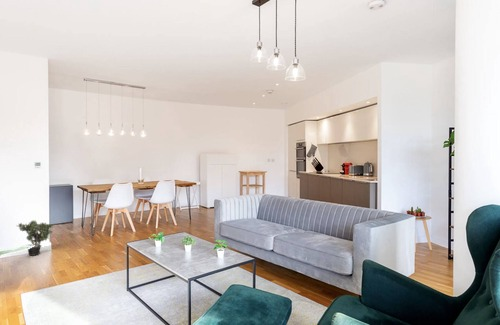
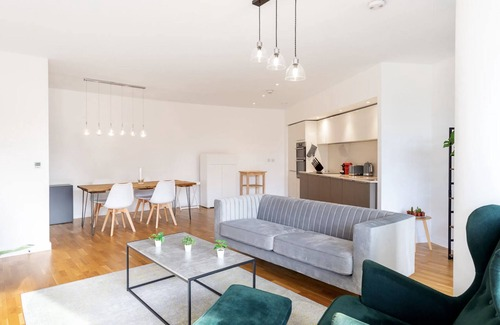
- potted plant (35, 237)
